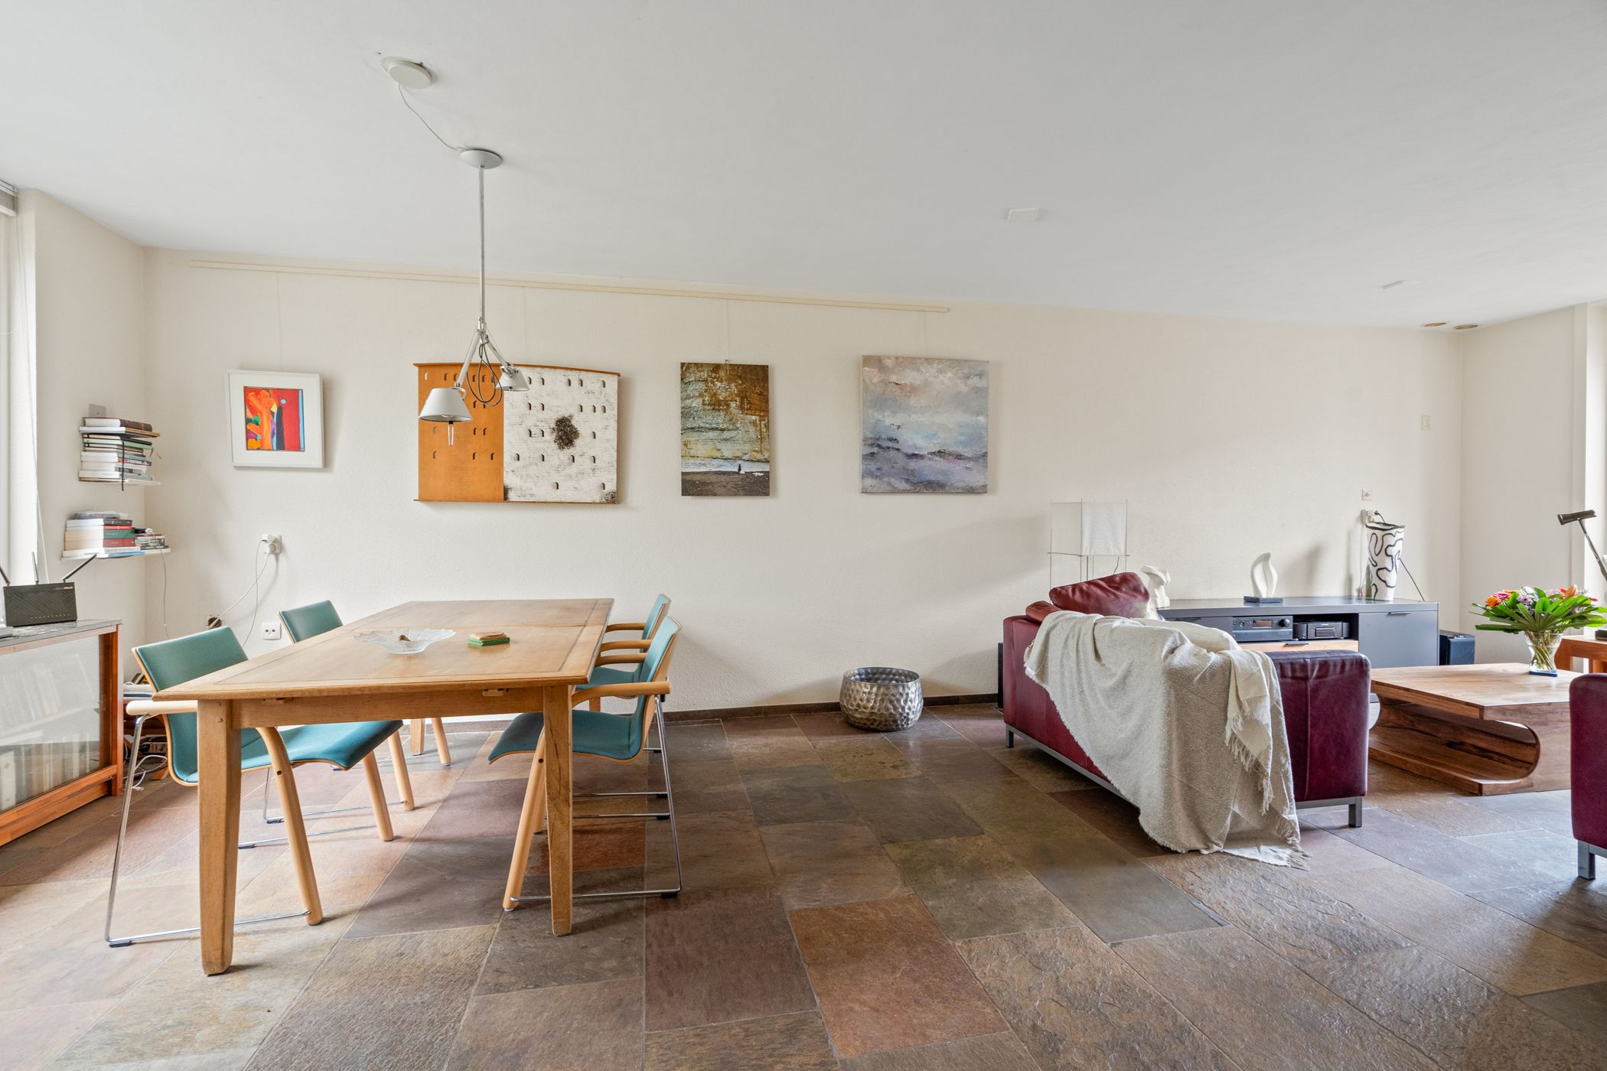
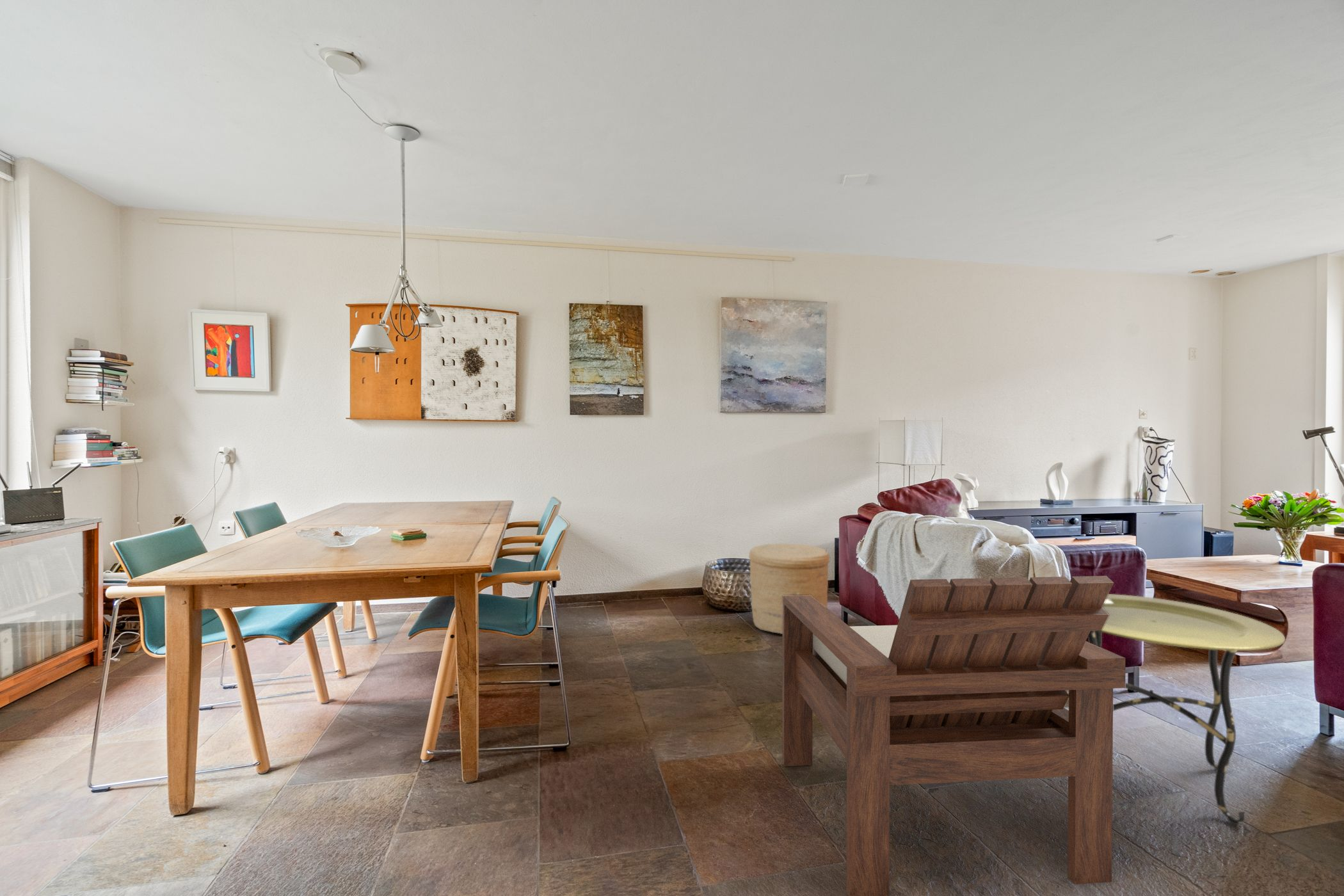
+ basket (788, 587)
+ chair (931, 687)
+ side table (1153, 696)
